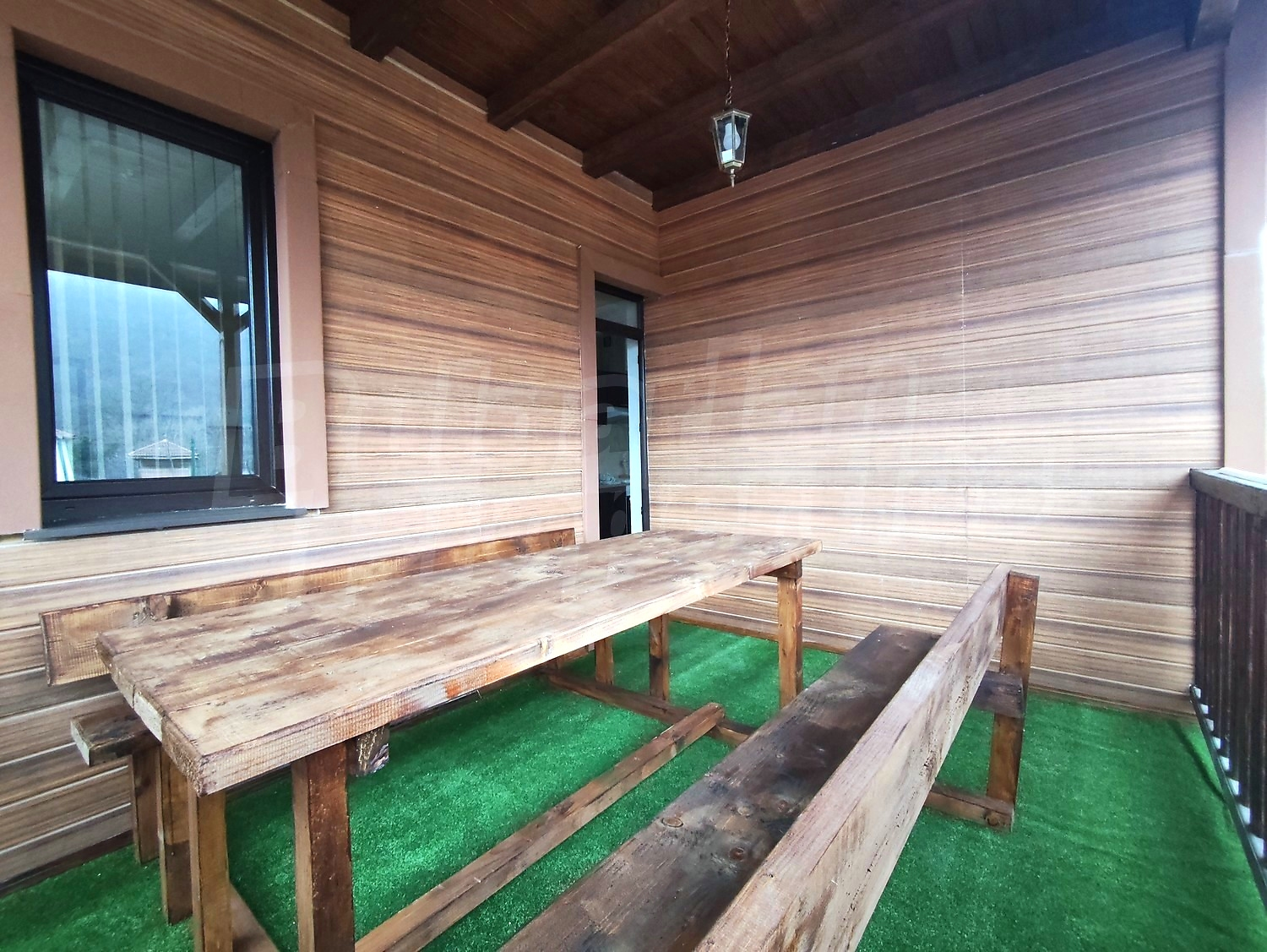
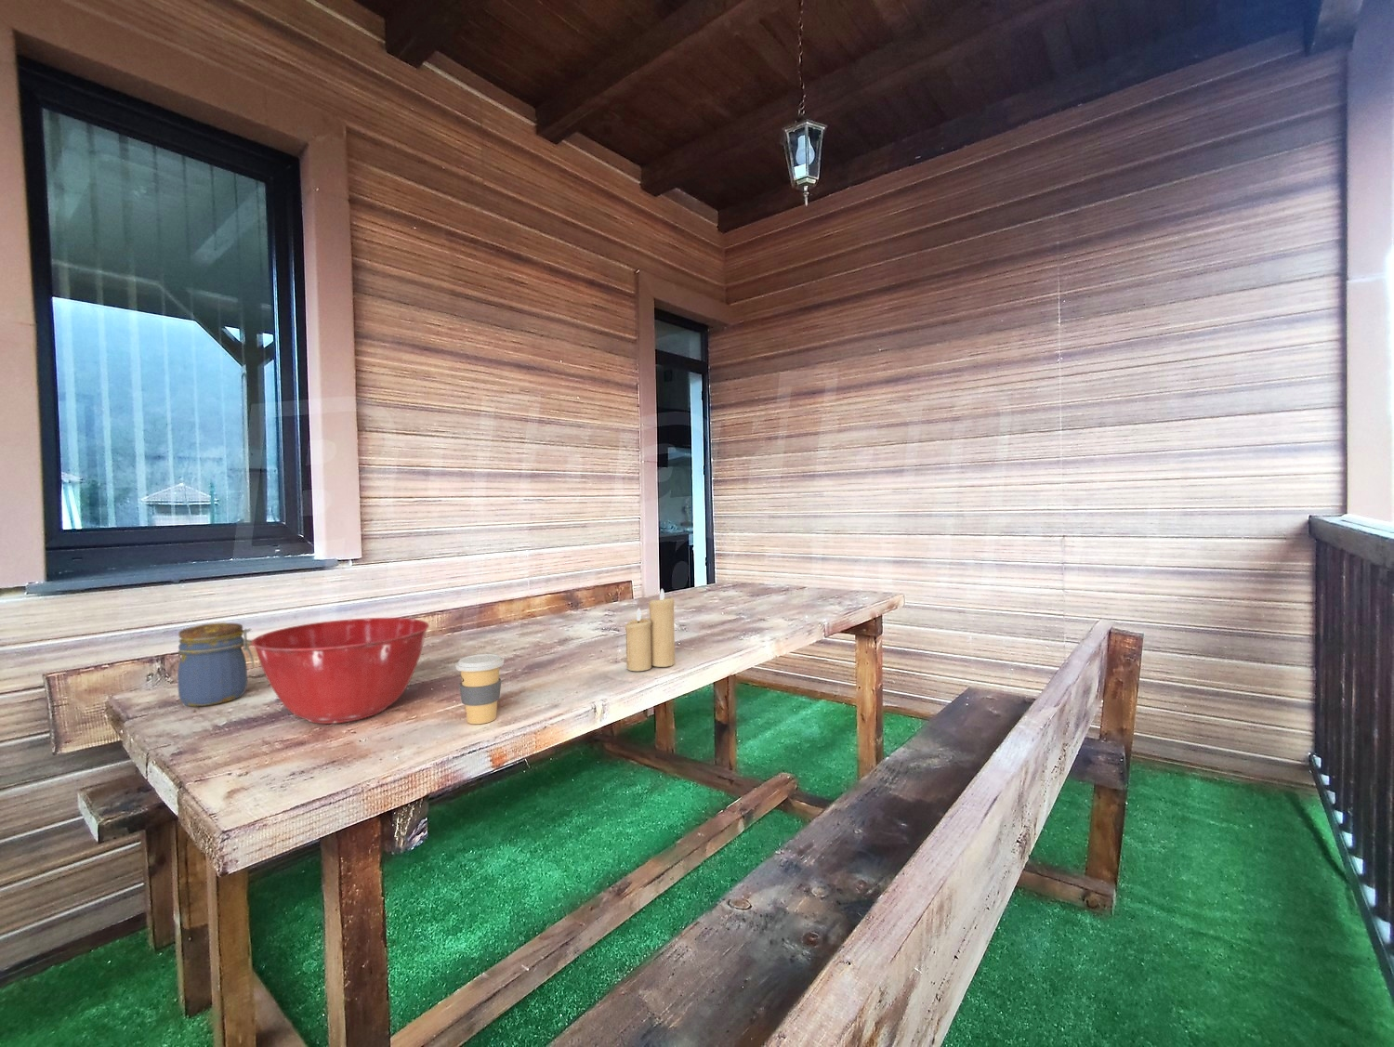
+ mixing bowl (348, 671)
+ candle (649, 628)
+ coffee cup (481, 688)
+ jar (216, 661)
